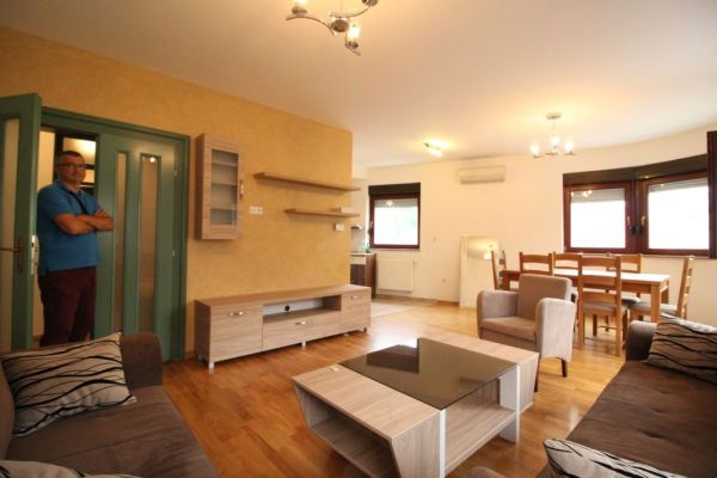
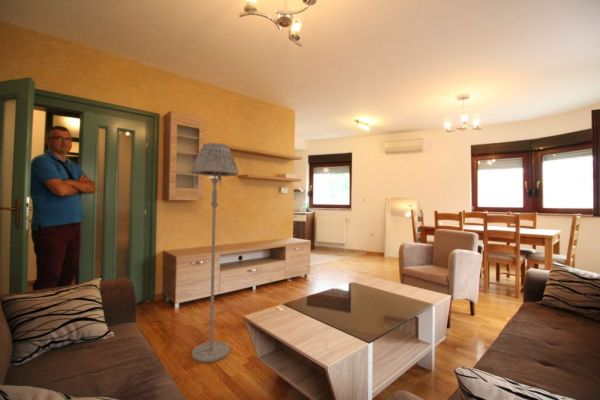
+ floor lamp (213, 247)
